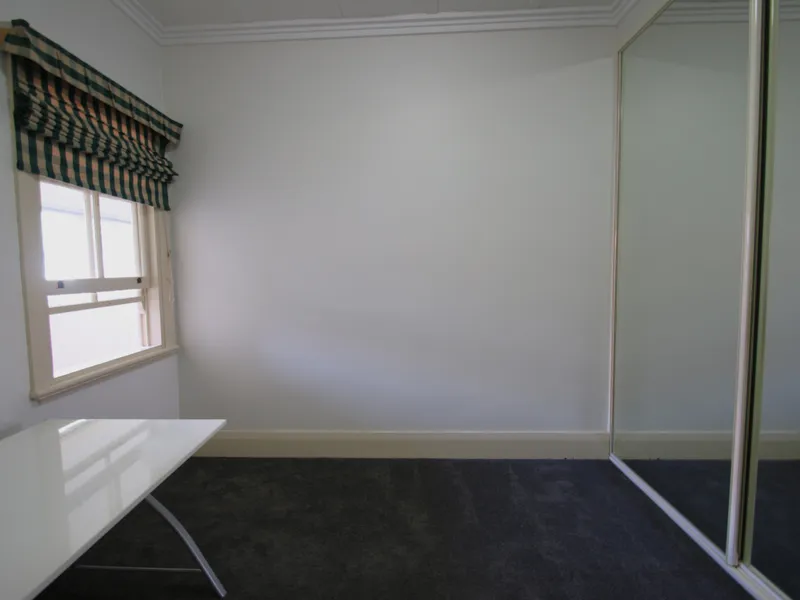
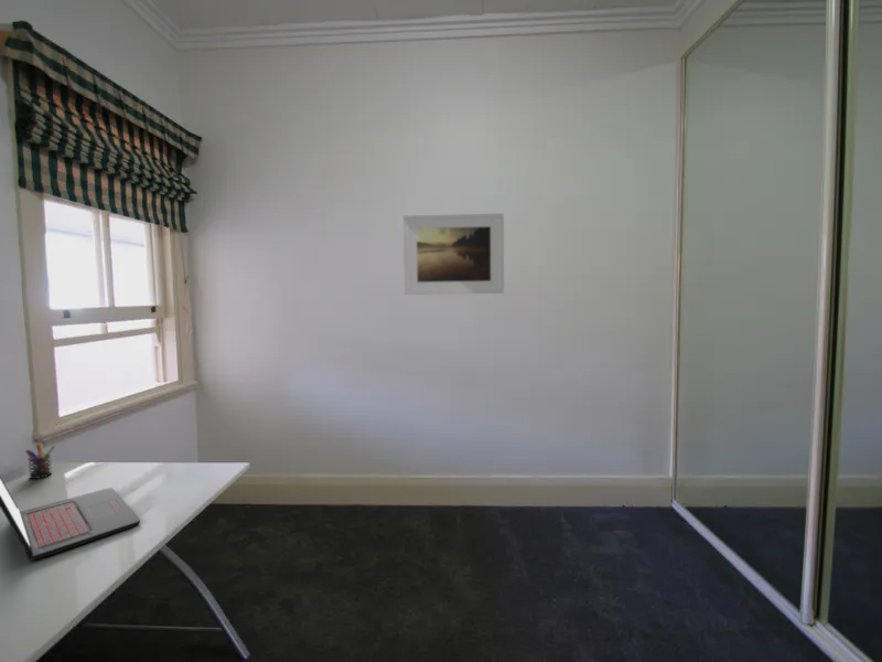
+ pen holder (42, 459)
+ laptop (63, 500)
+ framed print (453, 254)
